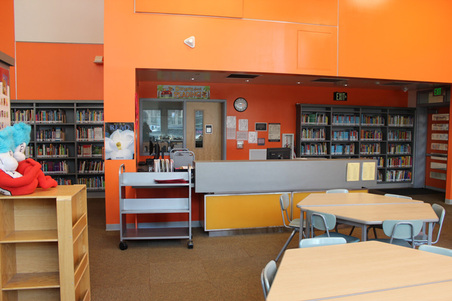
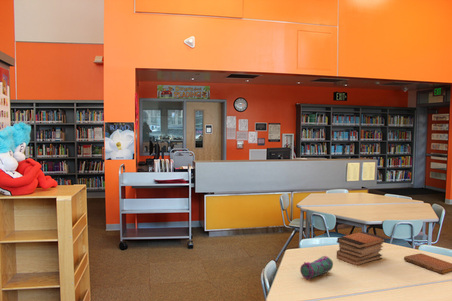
+ book stack (360, 247)
+ pencil case (316, 266)
+ notebook (430, 263)
